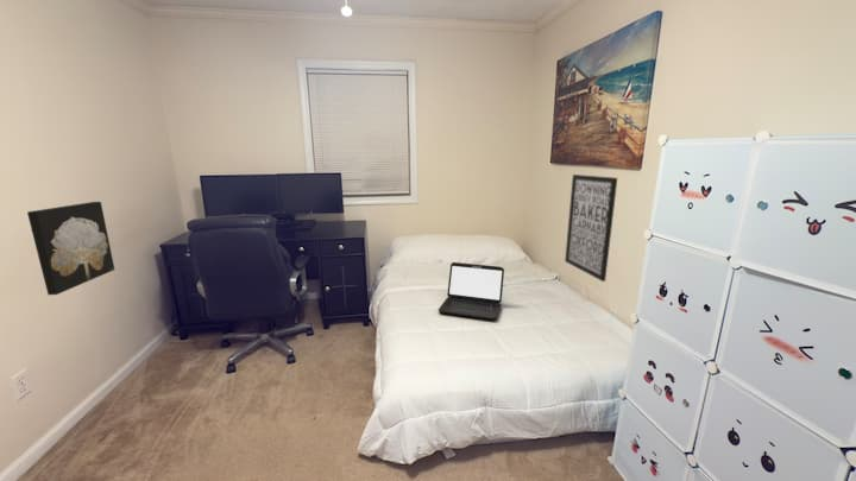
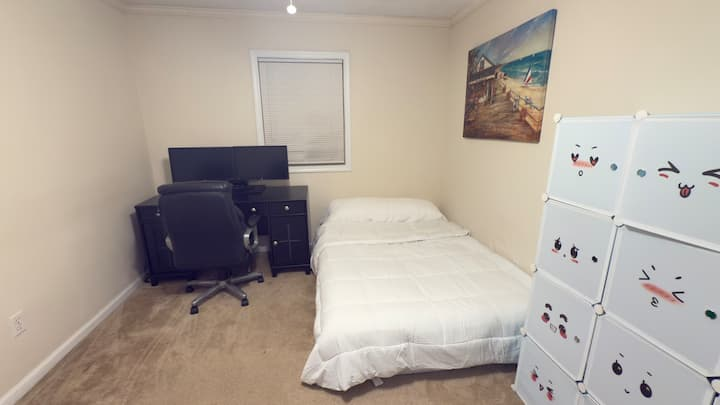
- wall art (76, 243)
- laptop (471, 289)
- wall art (587, 224)
